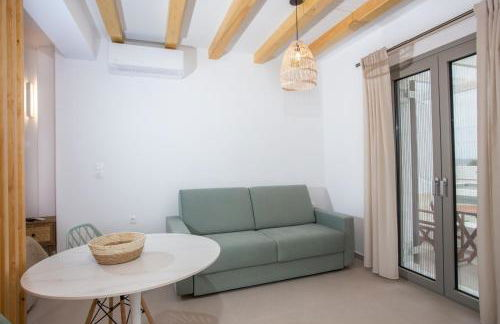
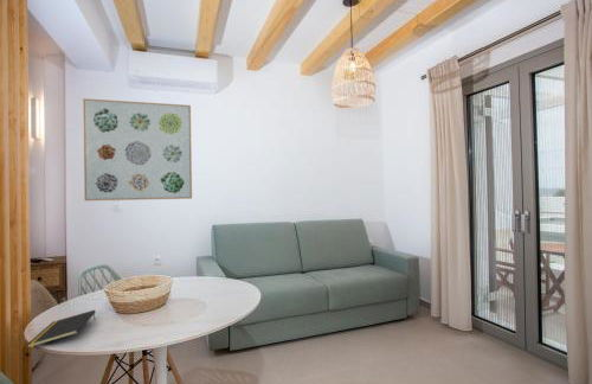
+ notepad (64, 327)
+ wall art (140, 151)
